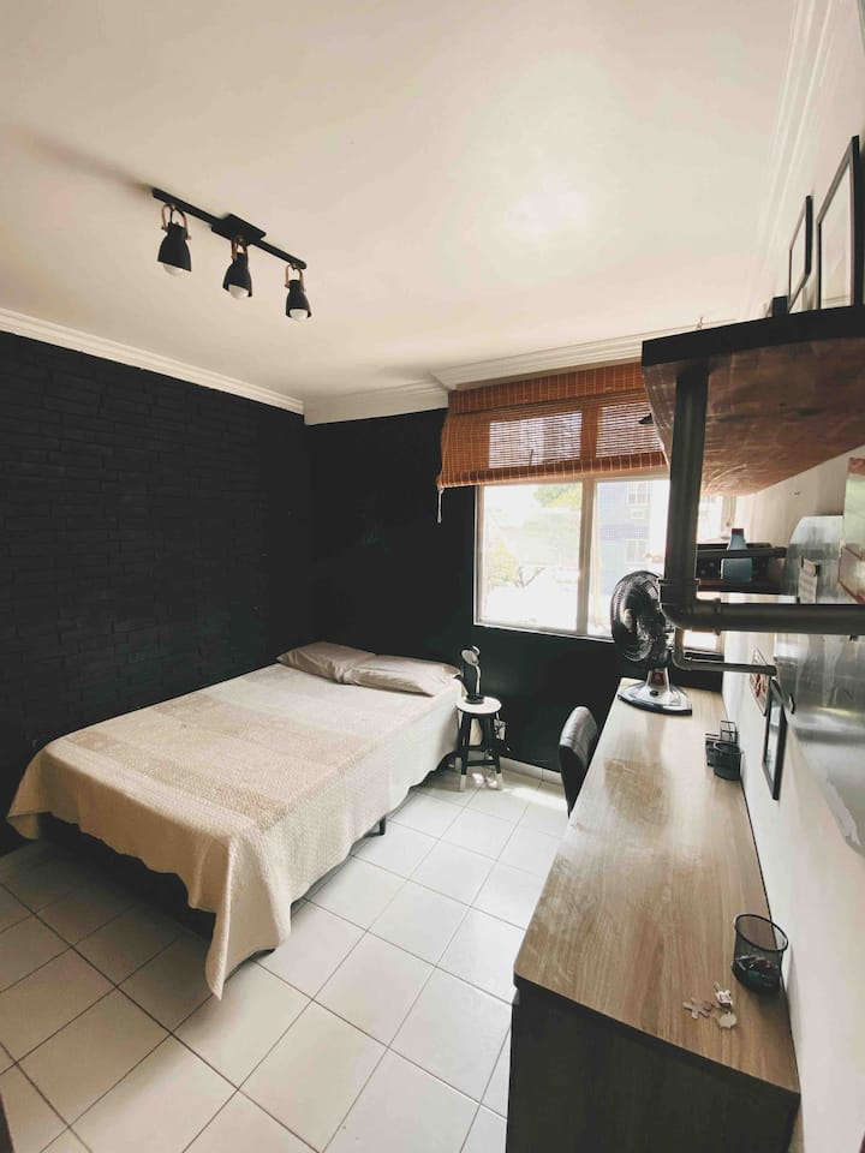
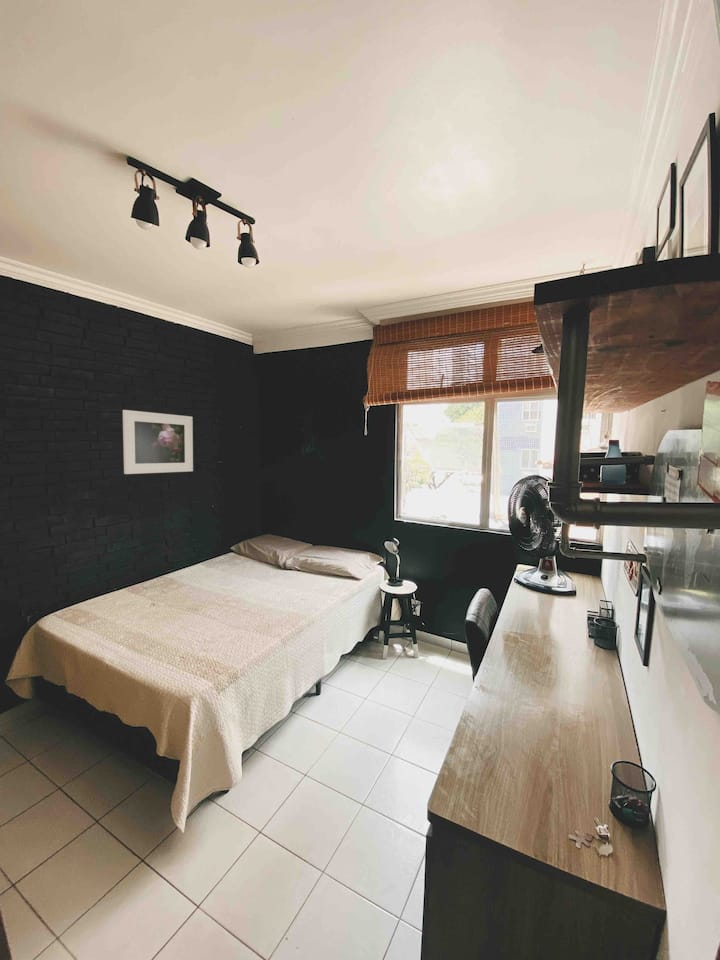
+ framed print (160, 443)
